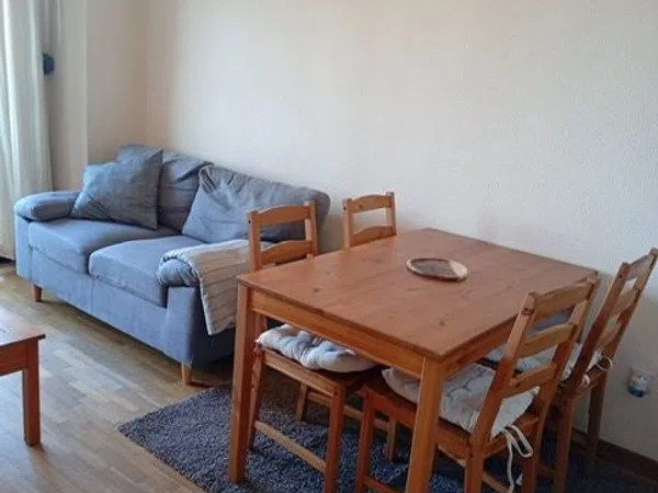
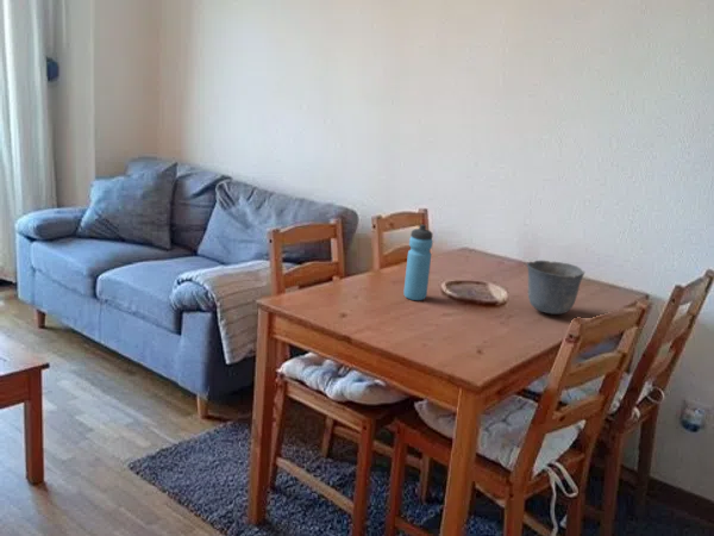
+ water bottle (418, 261)
+ cup (551, 289)
